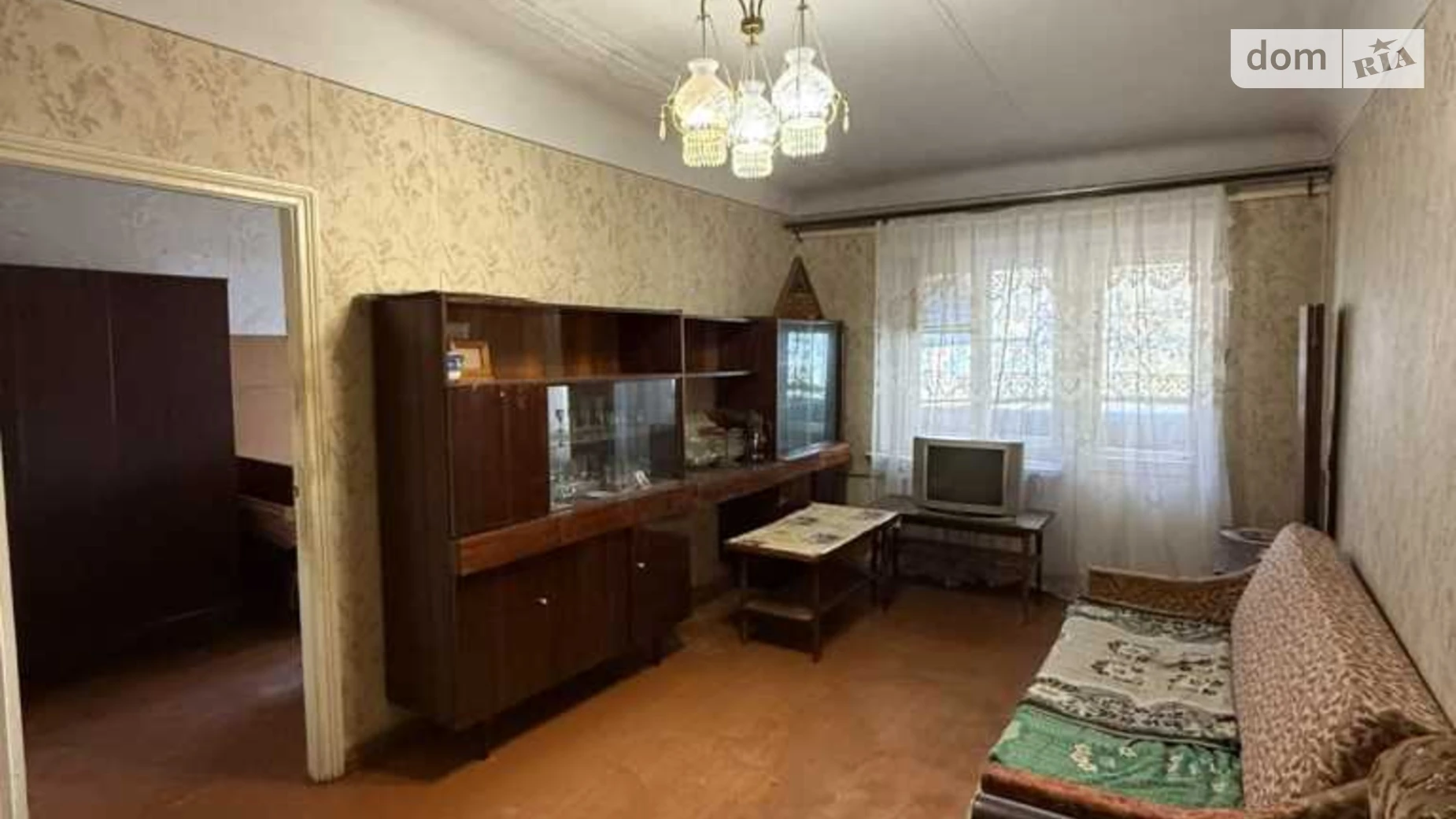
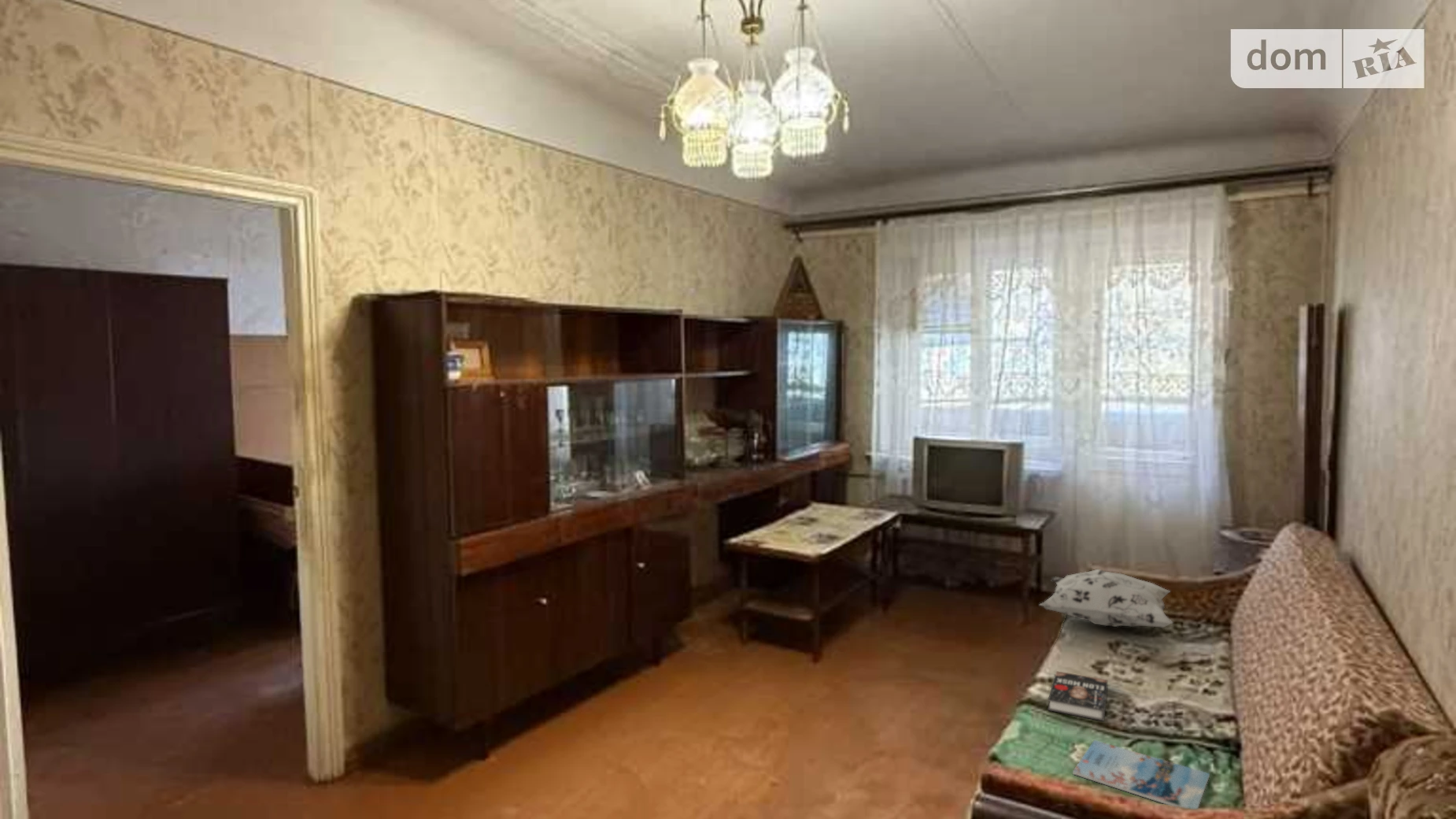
+ magazine (1140, 773)
+ decorative pillow (1106, 598)
+ book (1078, 694)
